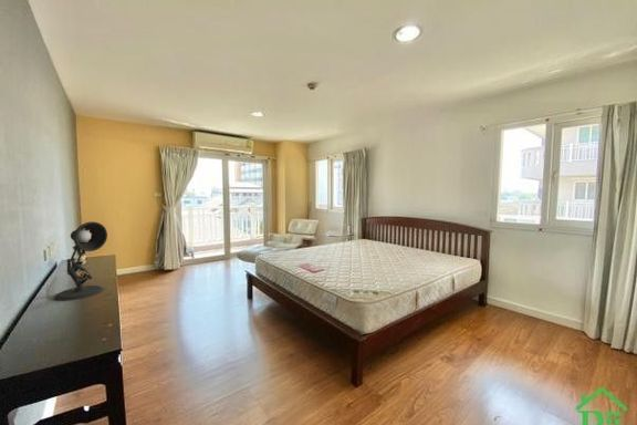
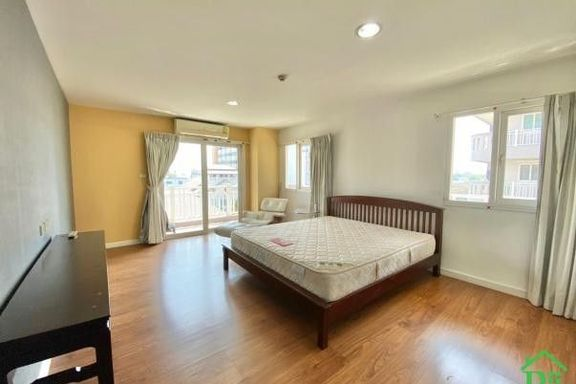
- desk lamp (79, 257)
